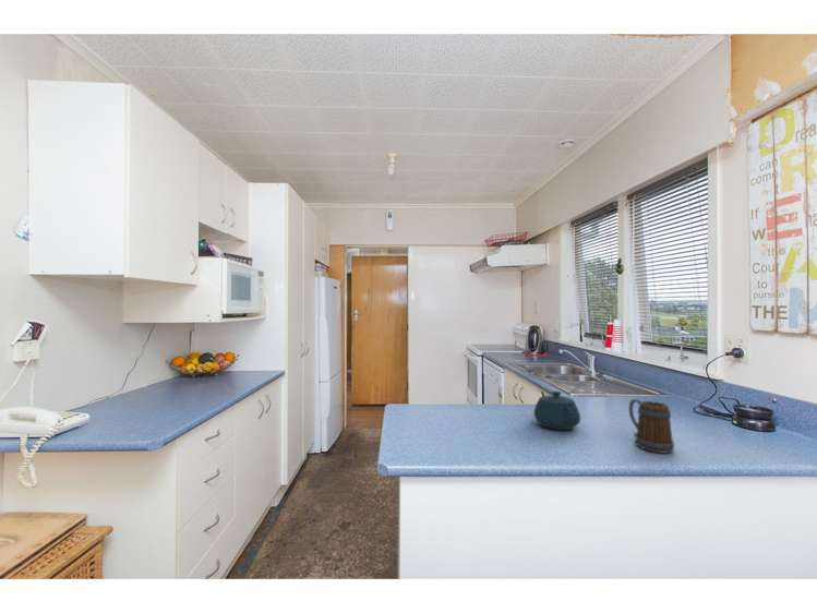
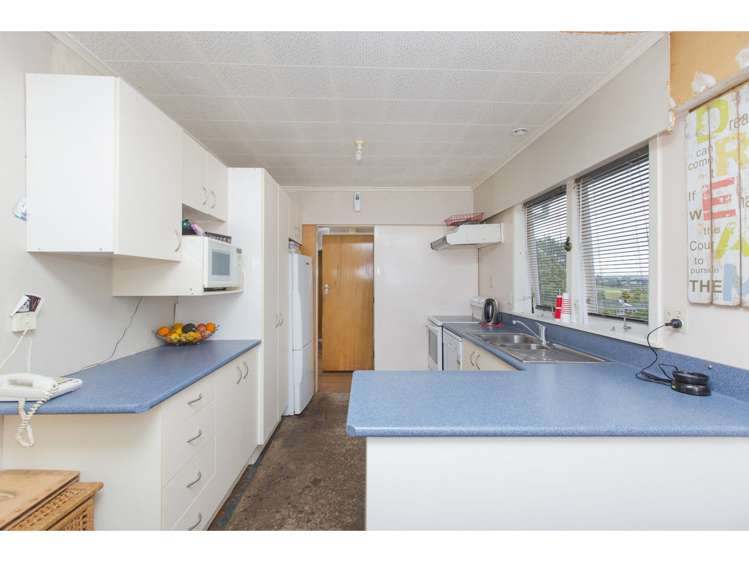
- mug (648, 423)
- teapot (555, 408)
